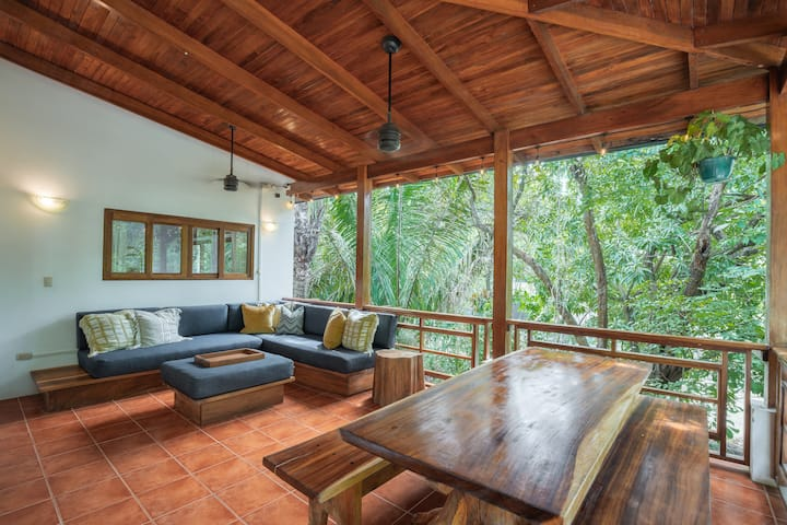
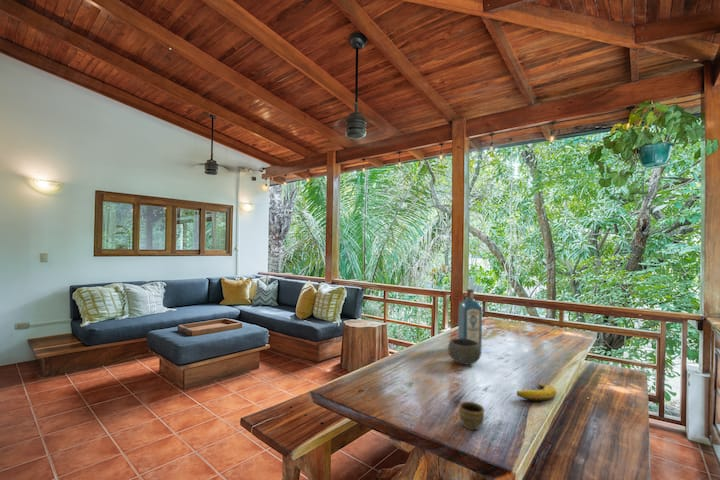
+ banana (539, 390)
+ cup (472, 415)
+ bowl (464, 352)
+ liquor (469, 319)
